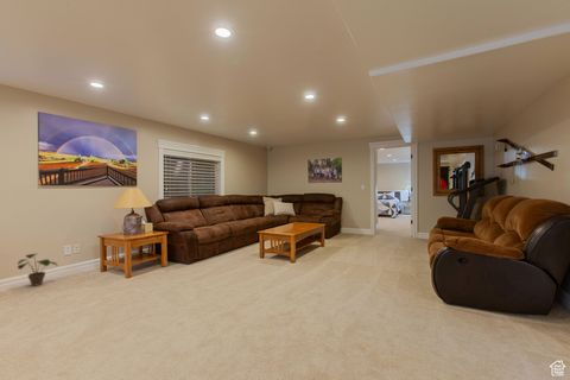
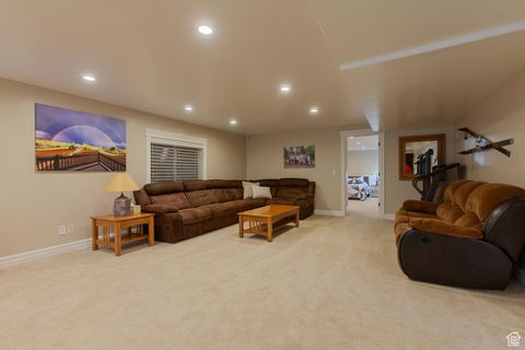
- potted plant (36, 268)
